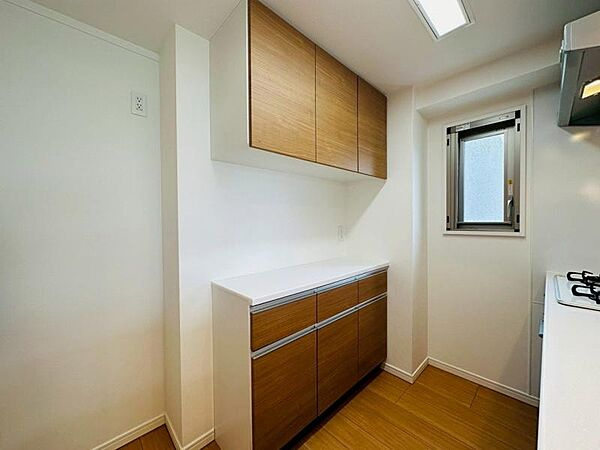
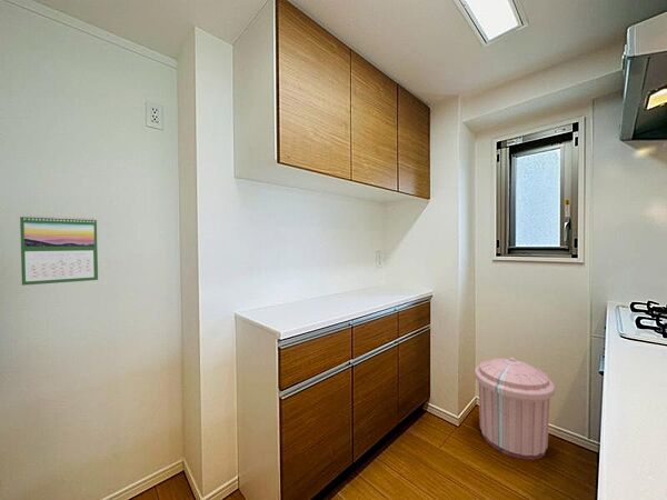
+ calendar (61, 249)
+ trash can (511, 399)
